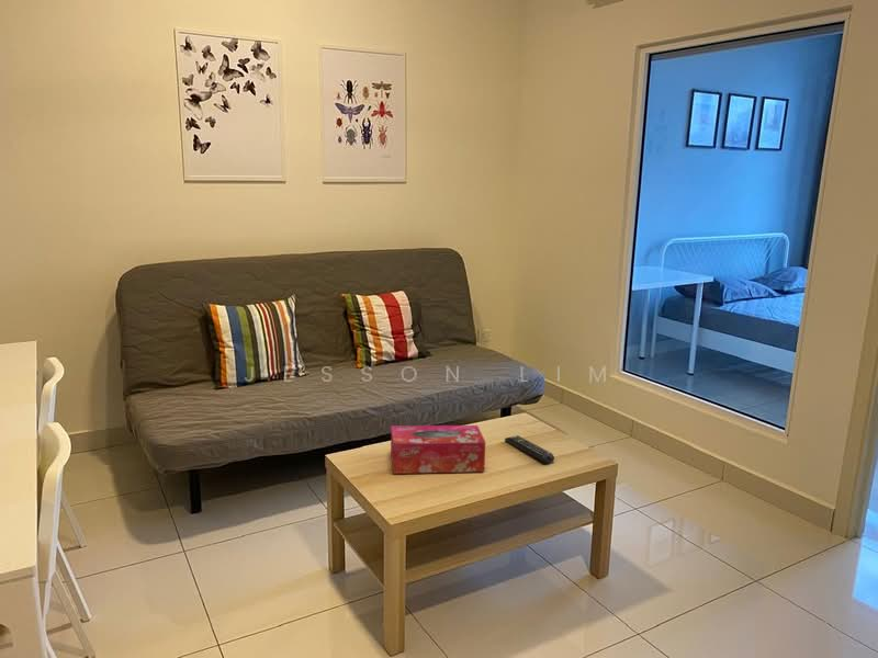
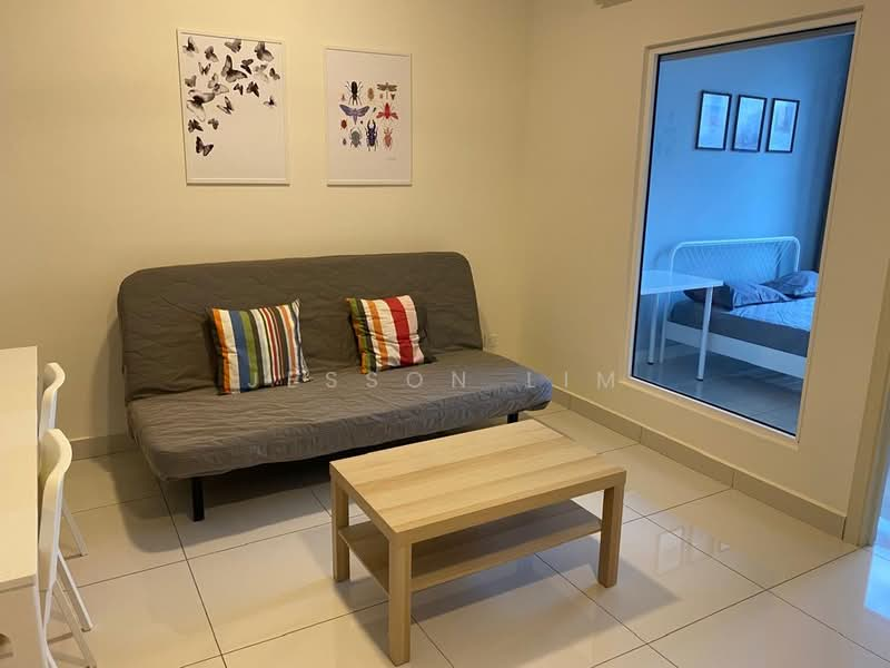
- tissue box (436, 447)
- remote control (528, 447)
